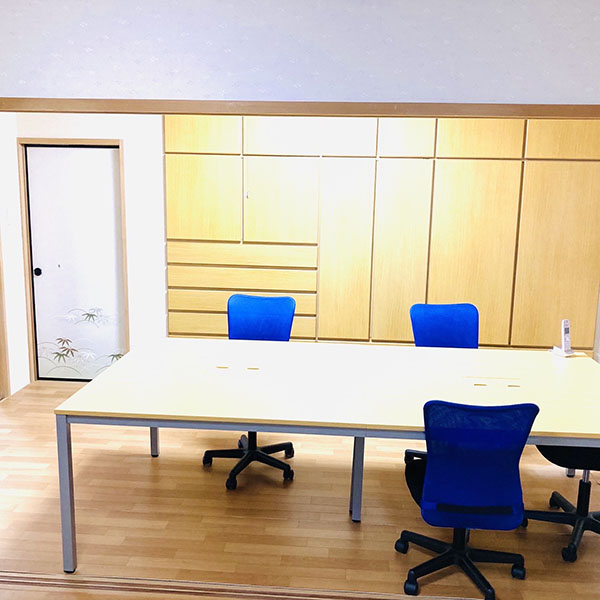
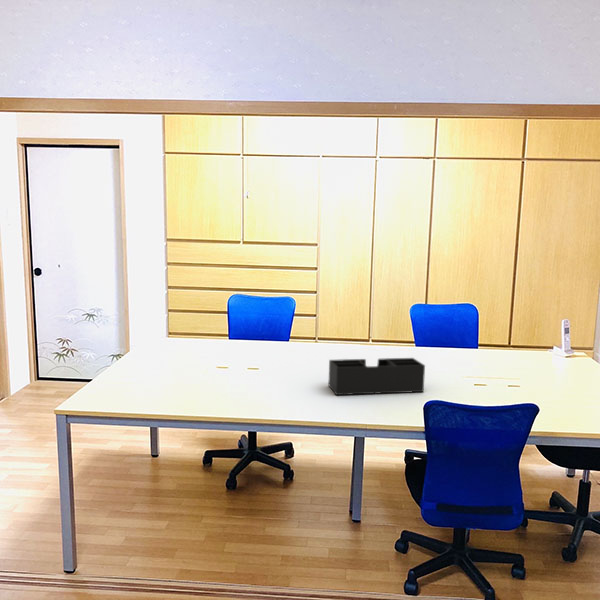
+ desk organizer (376, 375)
